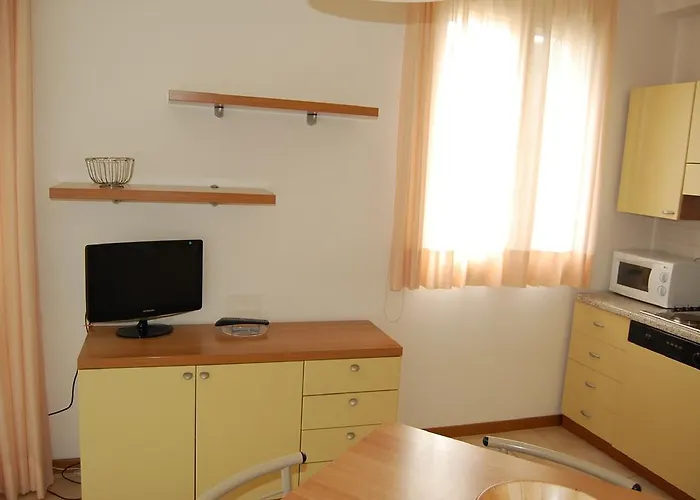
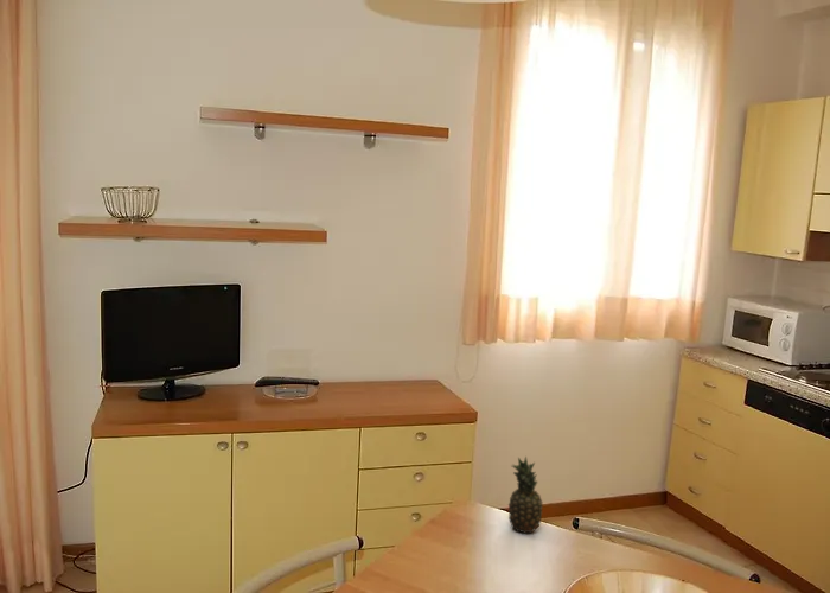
+ fruit (525, 492)
